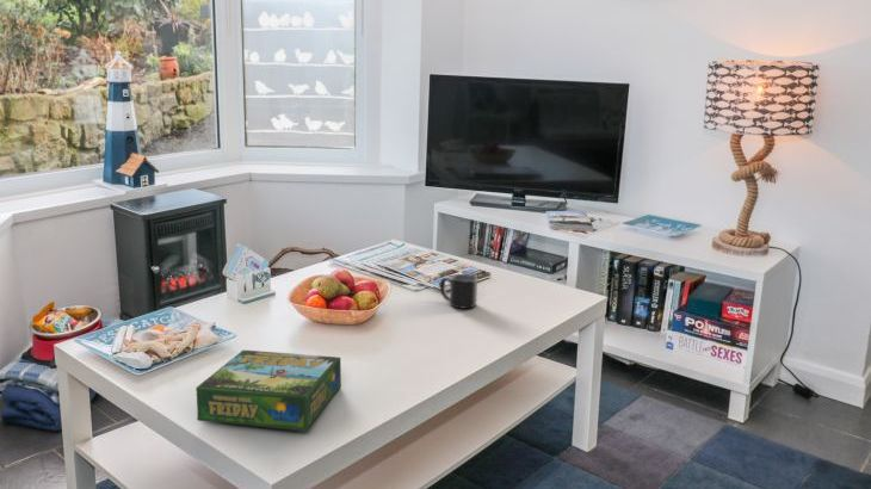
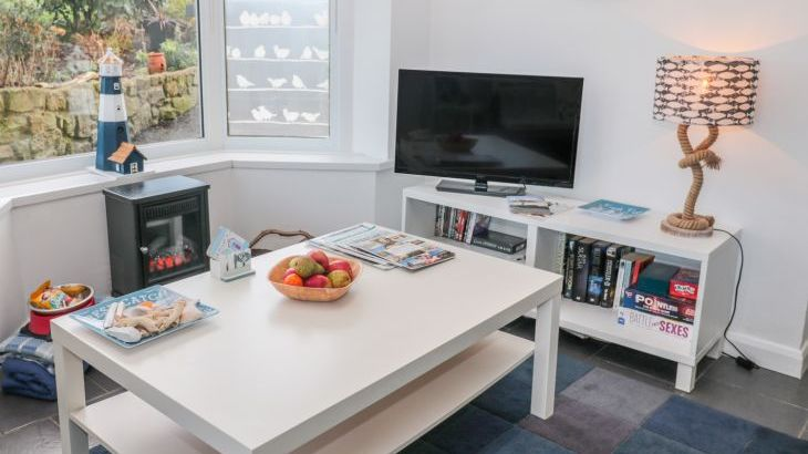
- board game (272, 386)
- mug (457, 290)
